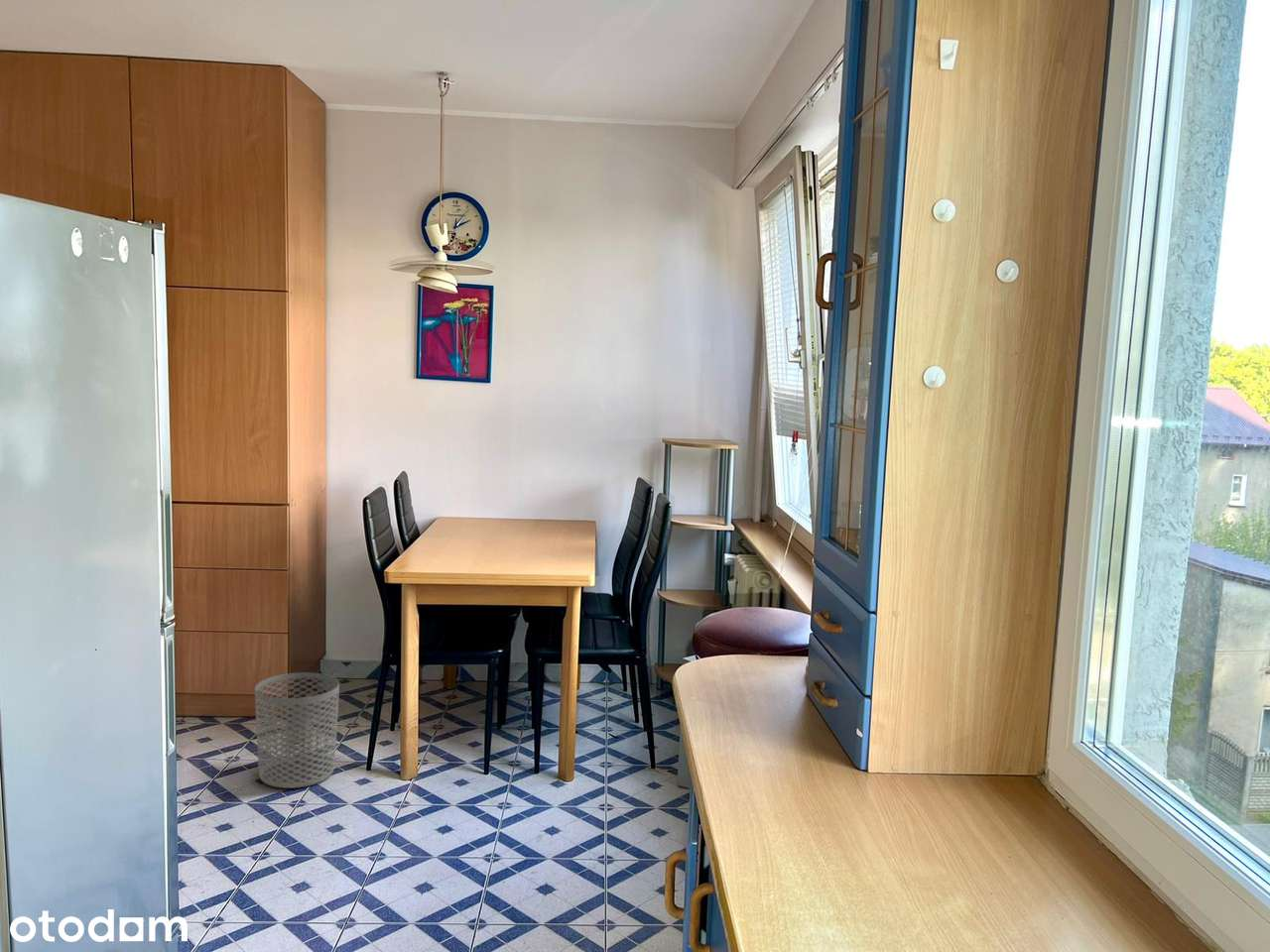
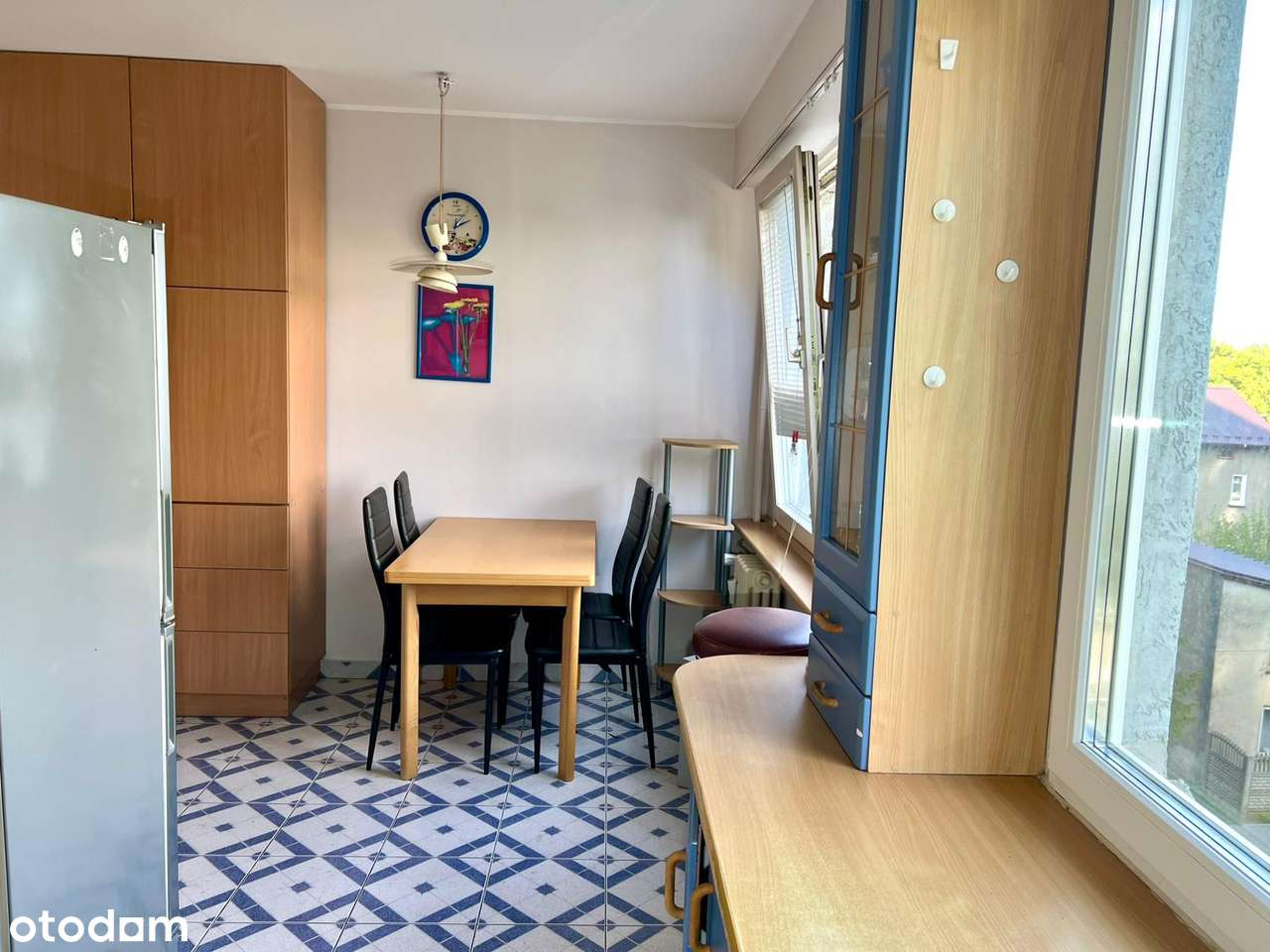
- waste bin (297, 730)
